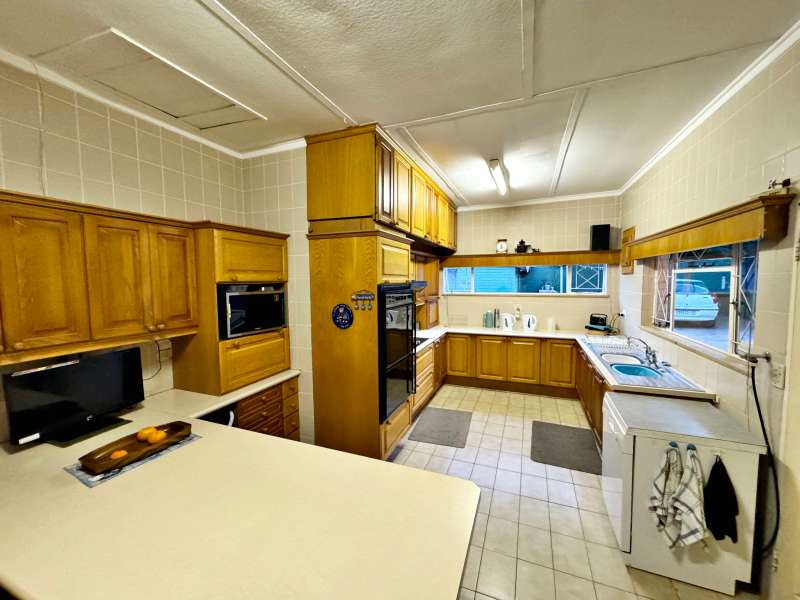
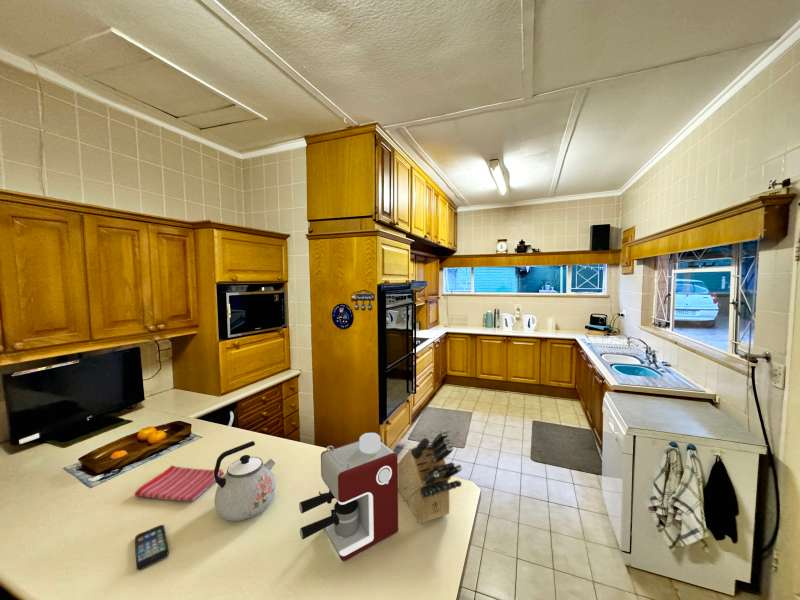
+ knife block (423, 461)
+ dish towel (181, 482)
+ smartphone (151, 545)
+ kettle (246, 475)
+ coffee maker (346, 491)
